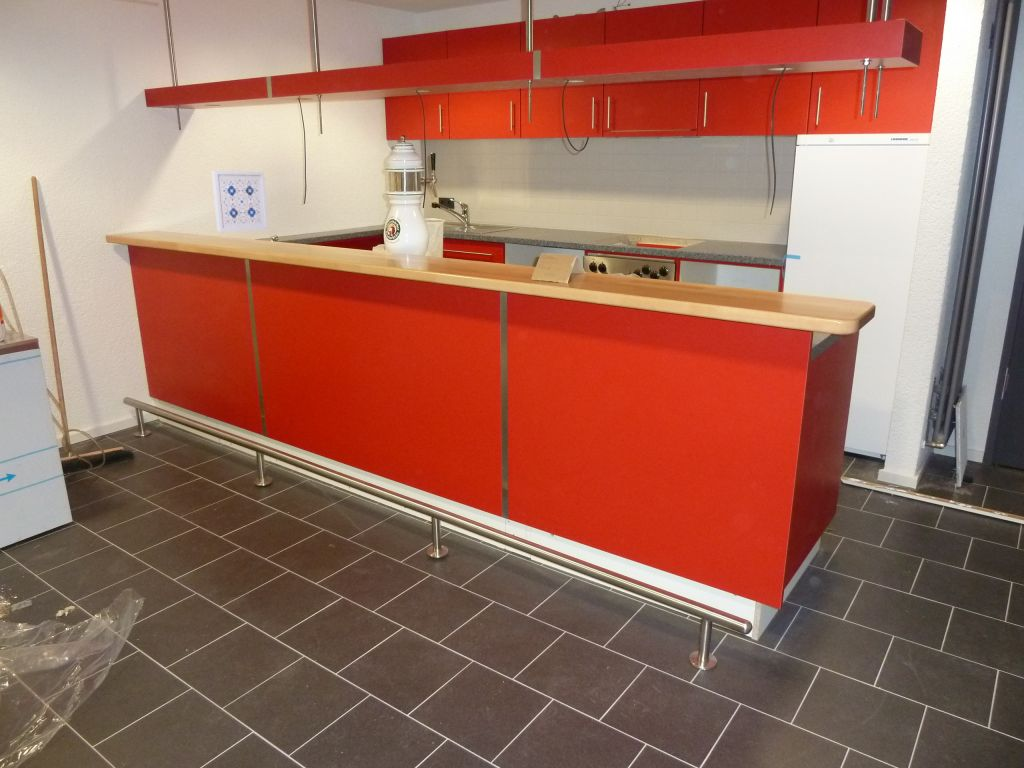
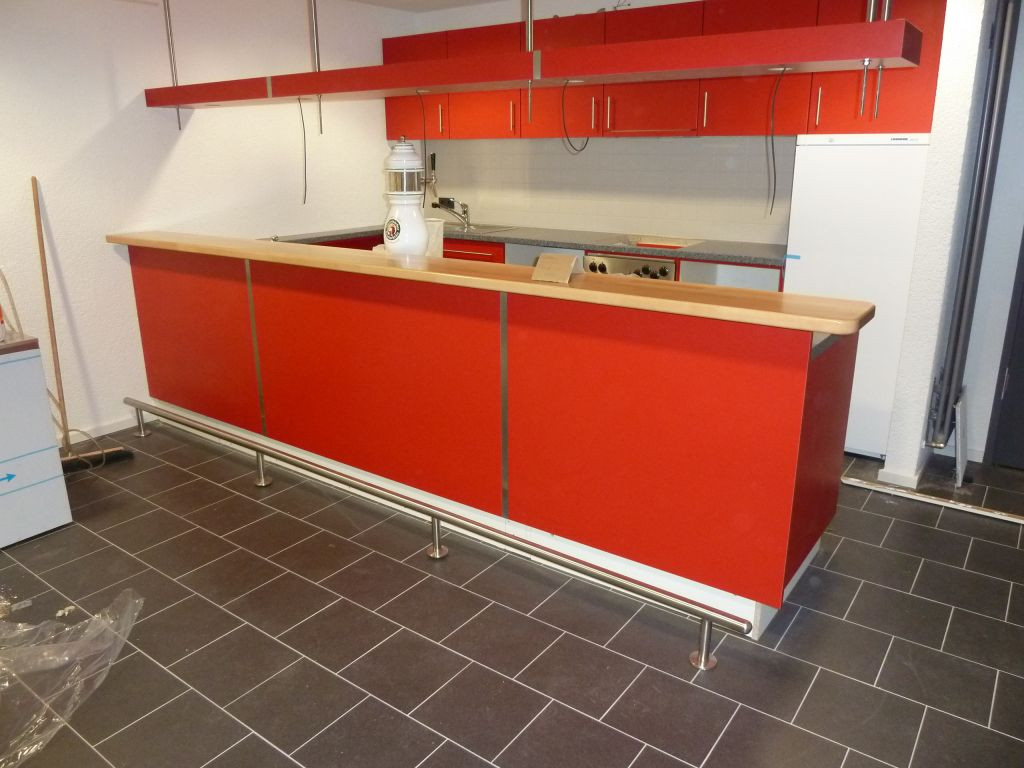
- wall art (241, 201)
